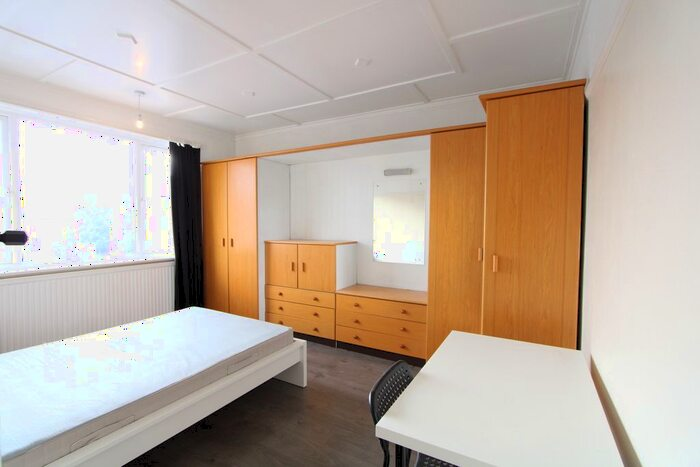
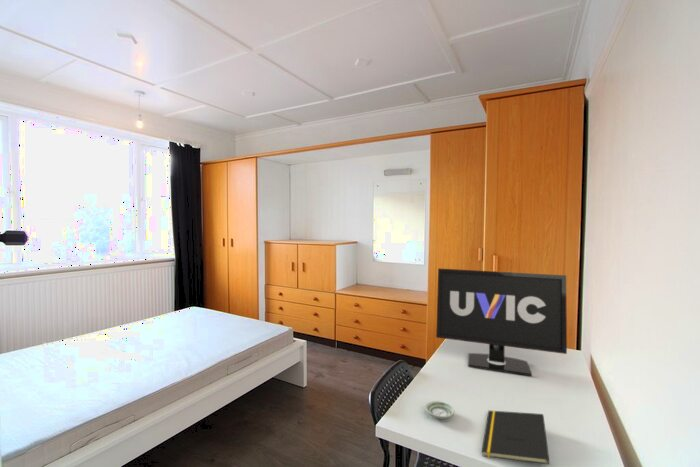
+ saucer (439, 411)
+ monitor (497, 318)
+ notepad (514, 433)
